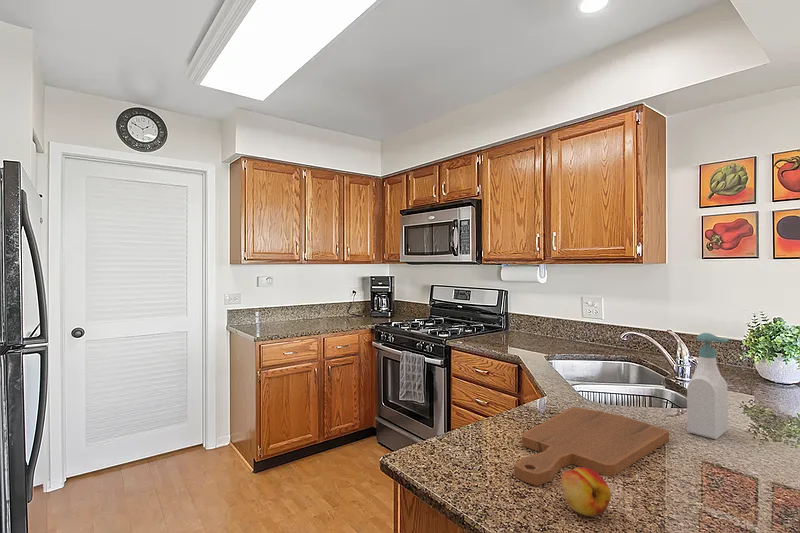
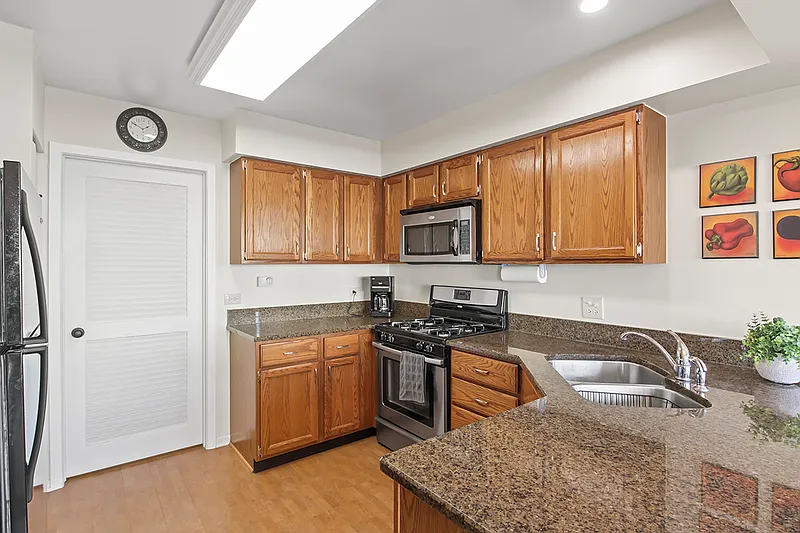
- cutting board (587, 439)
- soap bottle (711, 382)
- fruit (585, 489)
